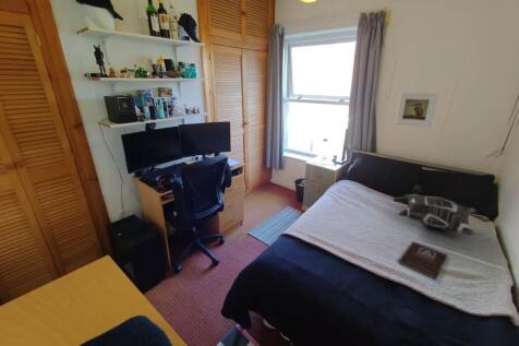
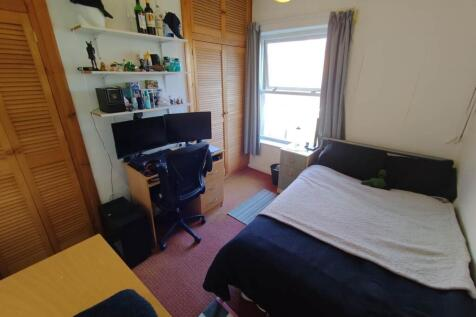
- decorative pillow (437, 211)
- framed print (415, 109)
- book (423, 258)
